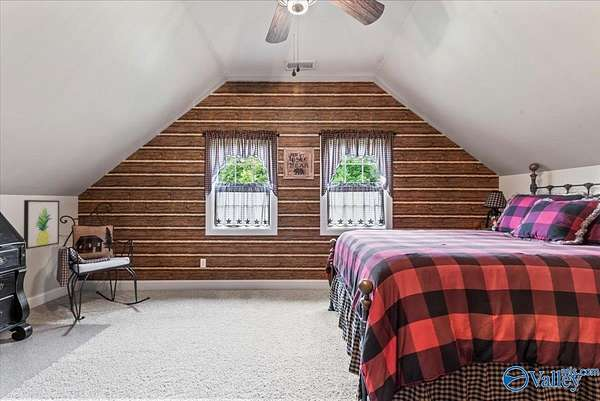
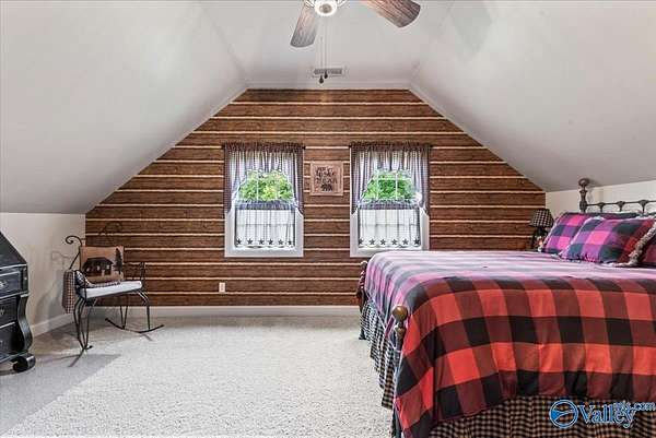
- wall art (42, 223)
